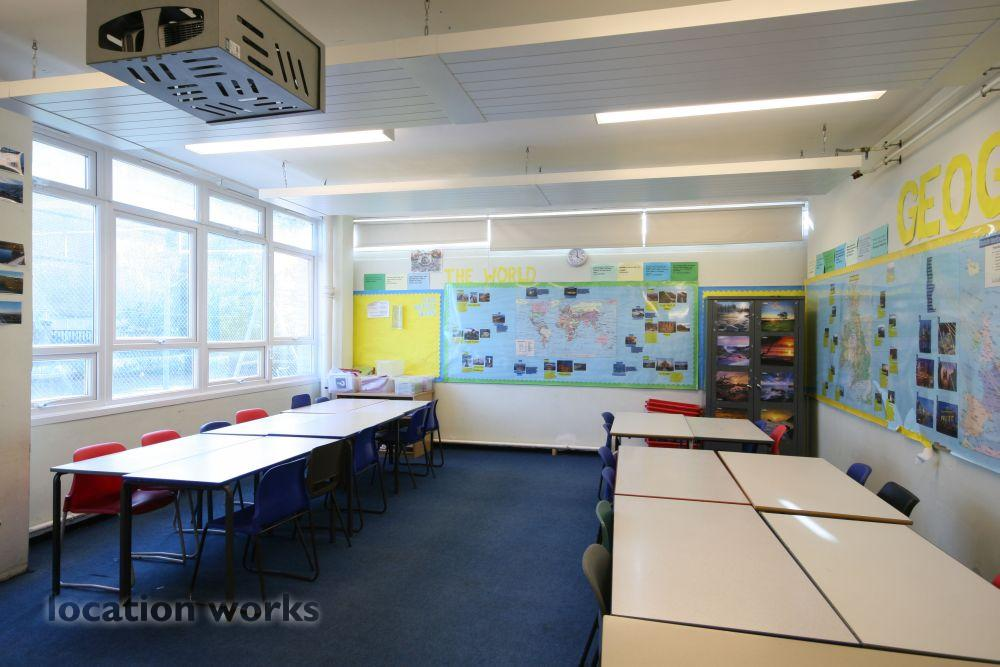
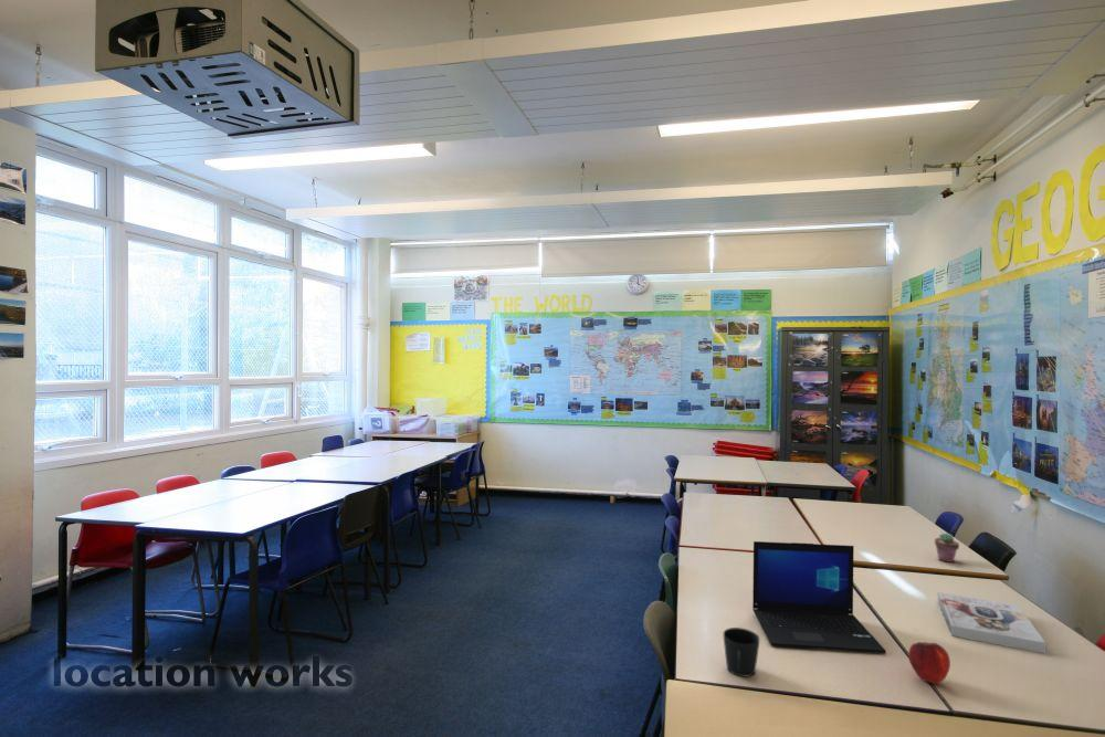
+ book (986, 619)
+ laptop (813, 592)
+ potted succulent (946, 546)
+ cup (740, 654)
+ apple (928, 661)
